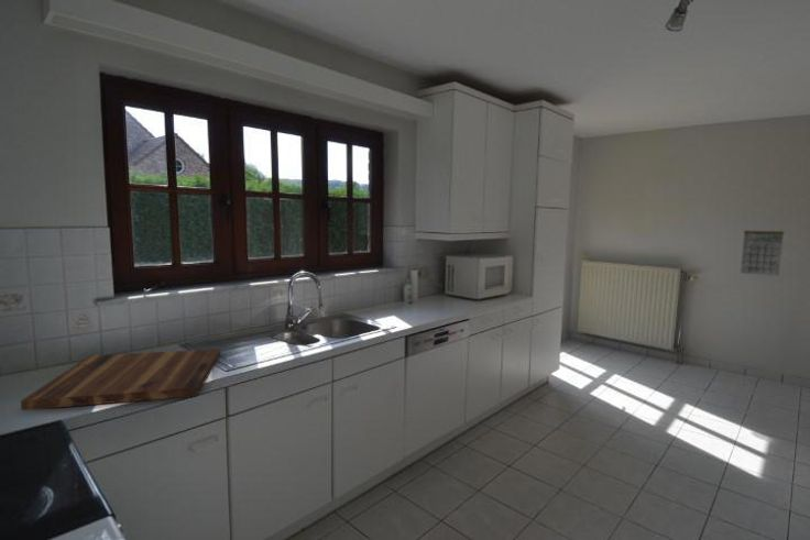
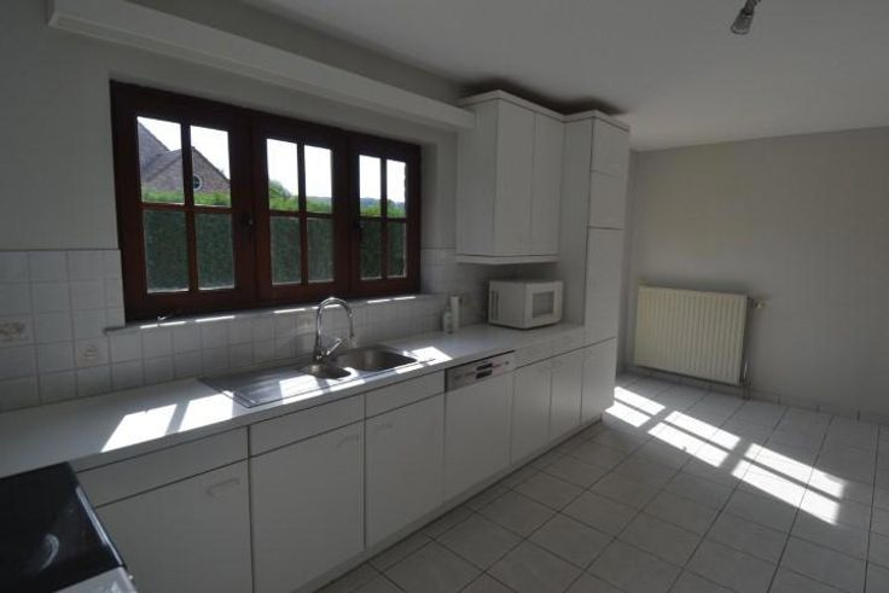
- calendar (762, 247)
- cutting board (138, 374)
